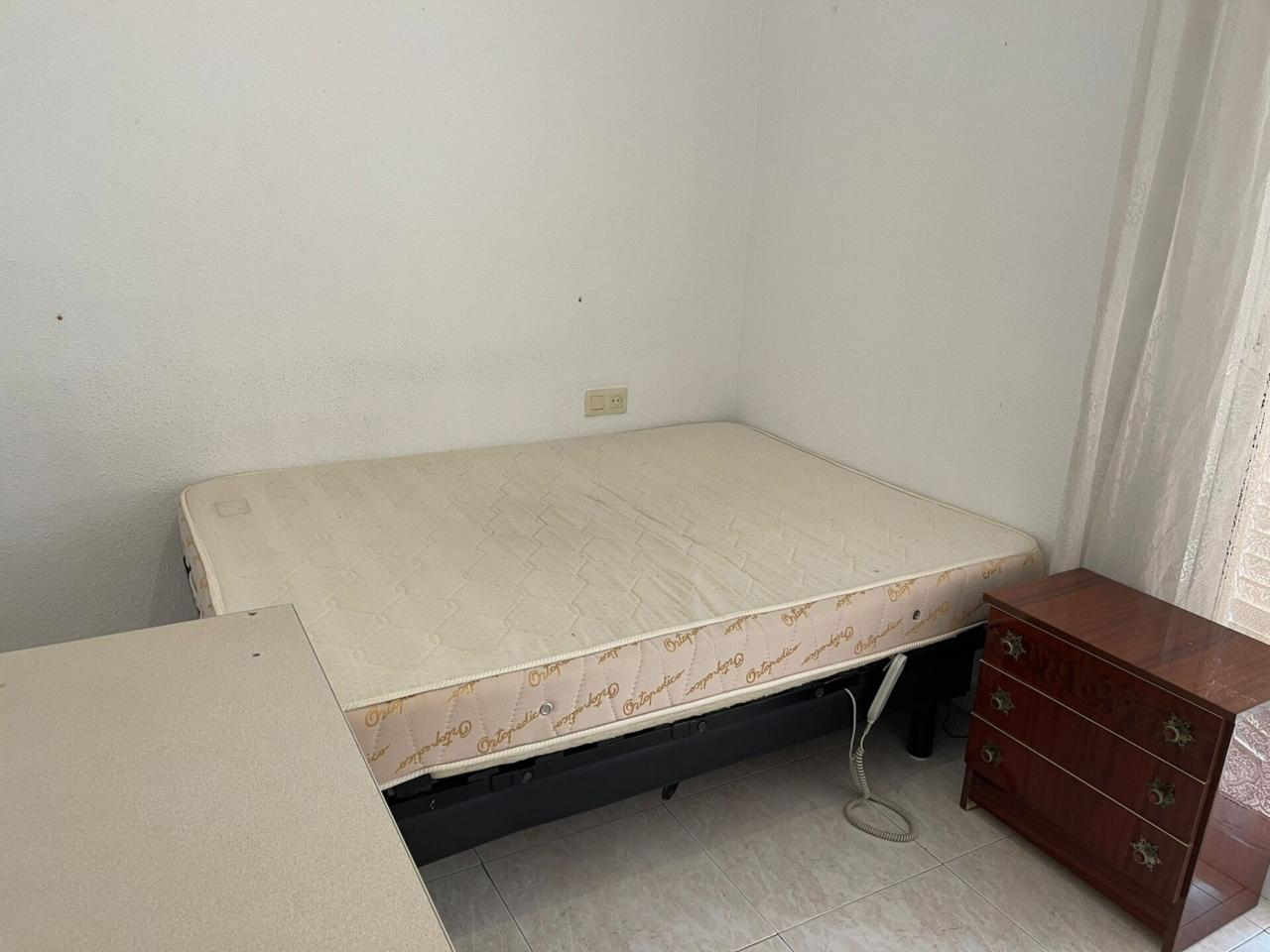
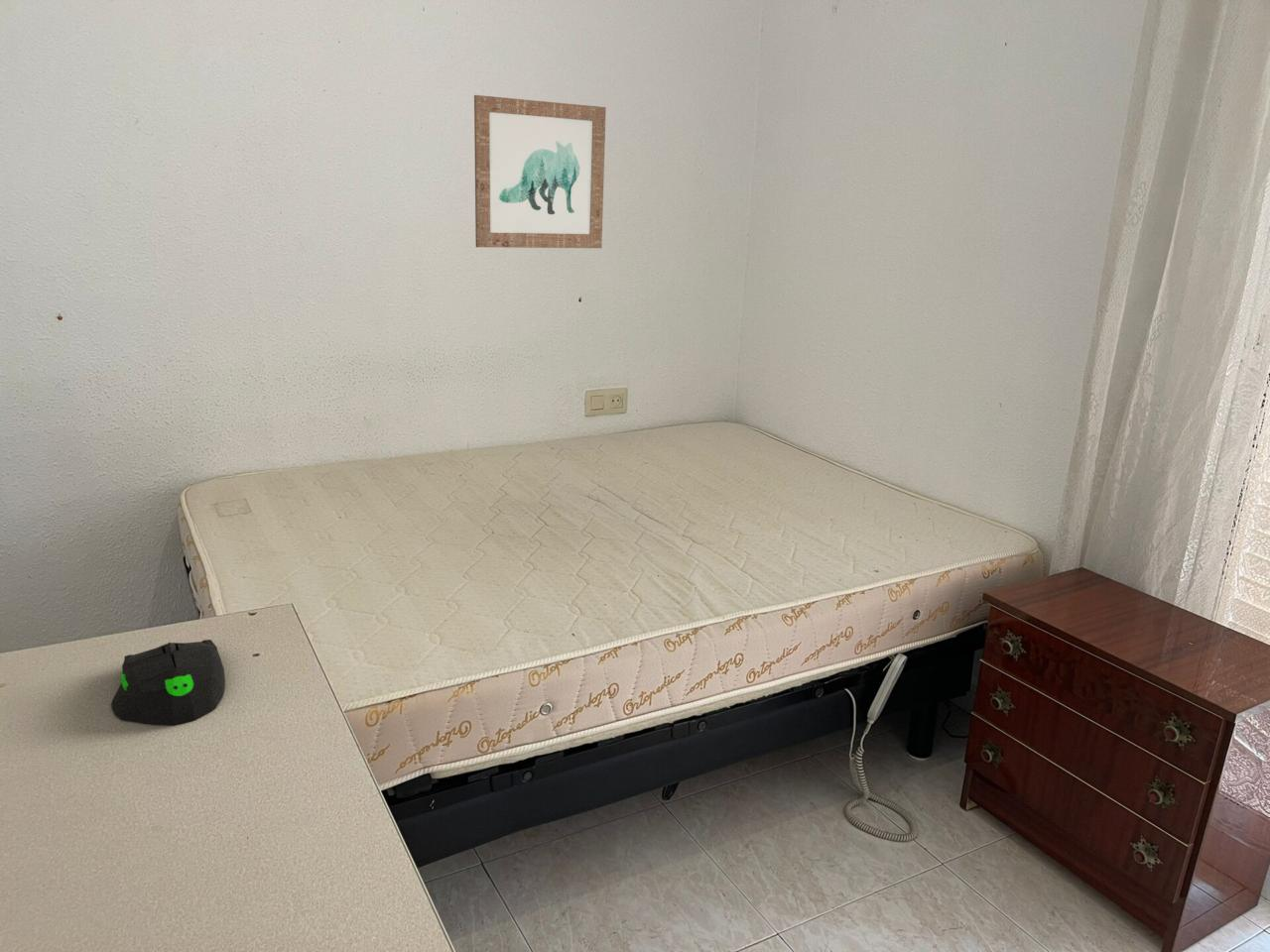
+ wall art (541, 176)
+ computer mouse (167, 671)
